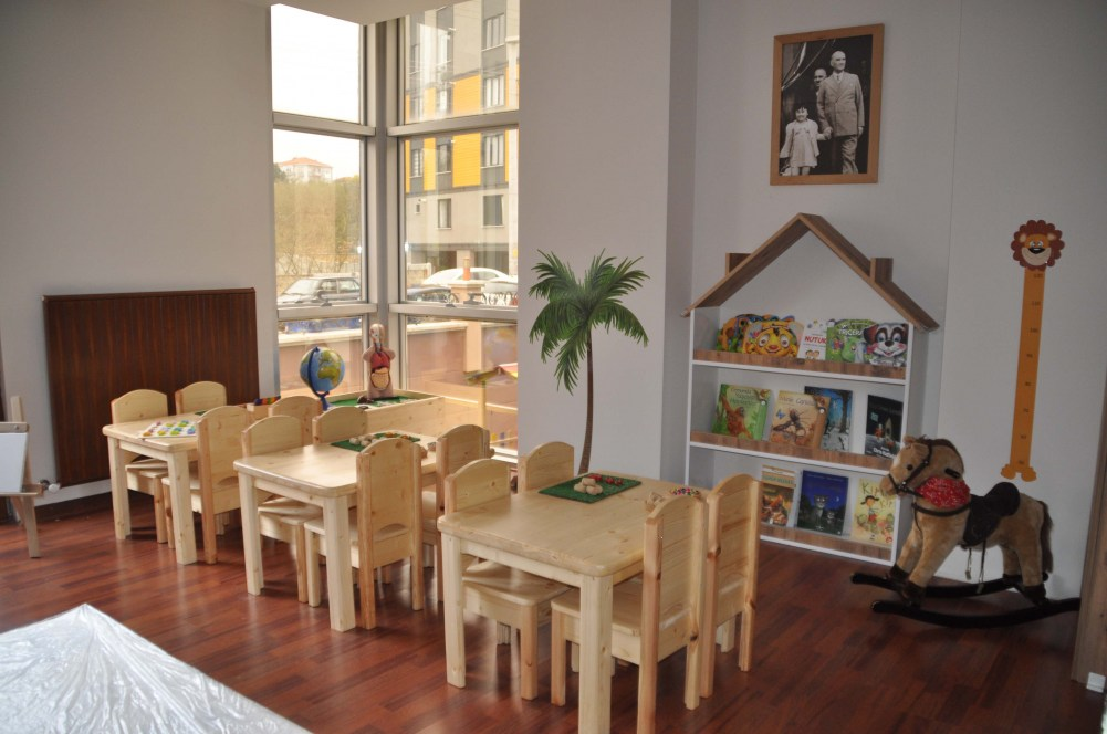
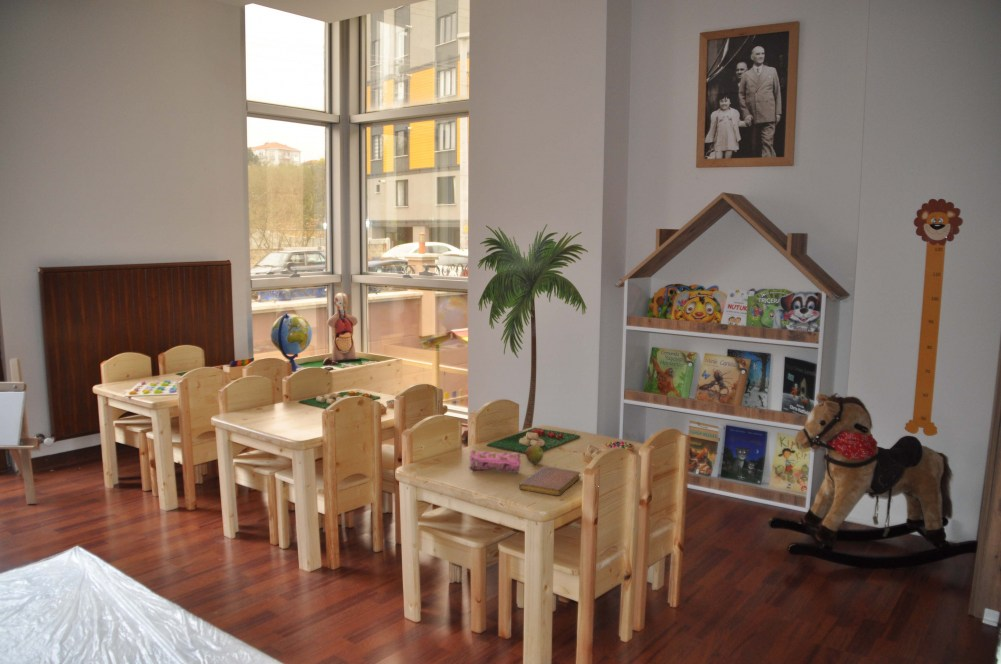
+ pencil case (495, 461)
+ apple (534, 454)
+ notebook (550, 480)
